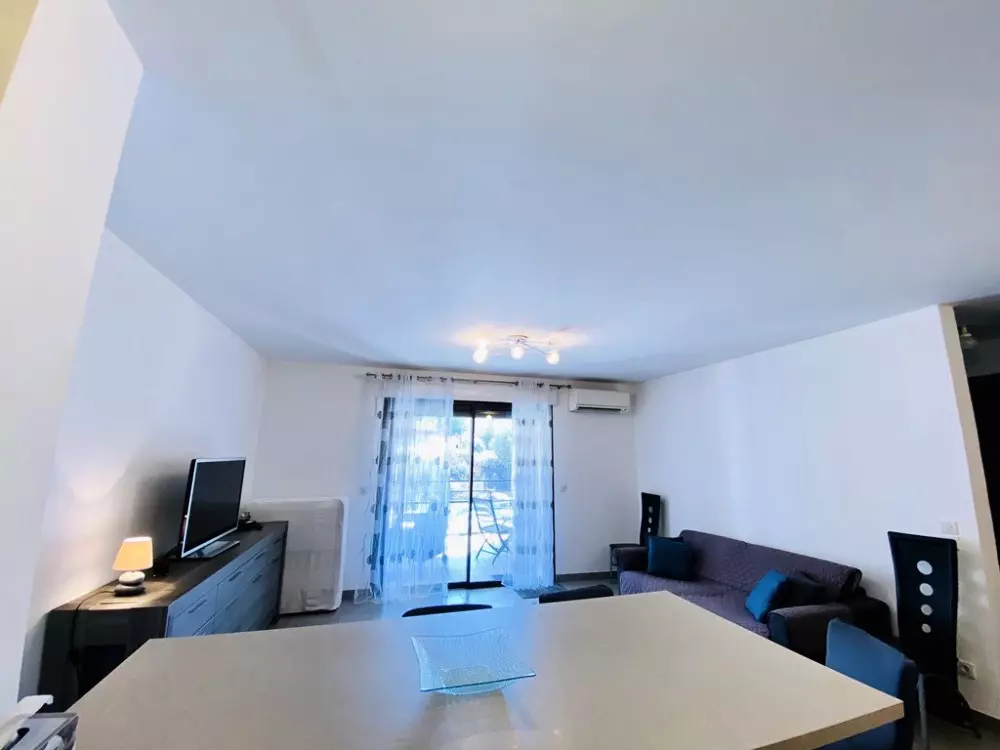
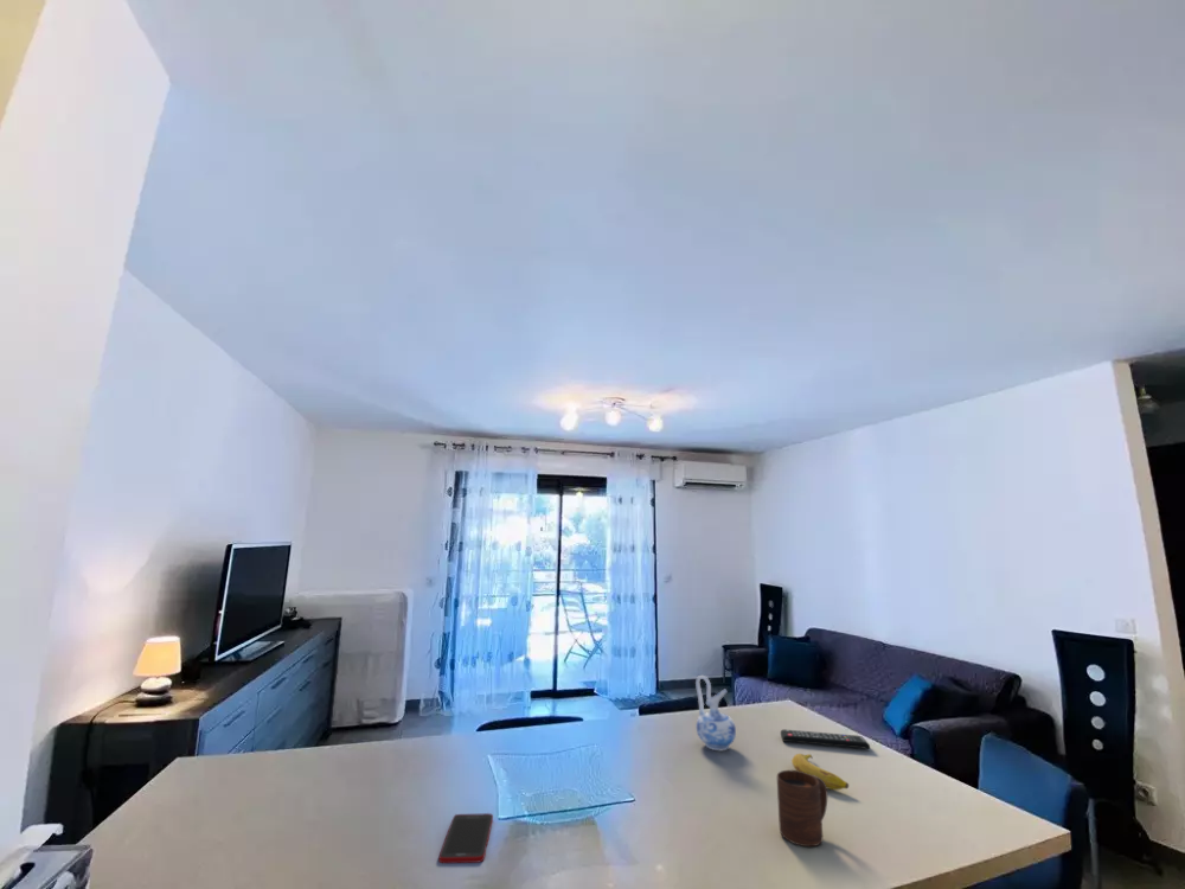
+ remote control (824, 738)
+ cell phone (467, 837)
+ cup (801, 805)
+ fruit (814, 767)
+ ceramic pitcher (715, 711)
